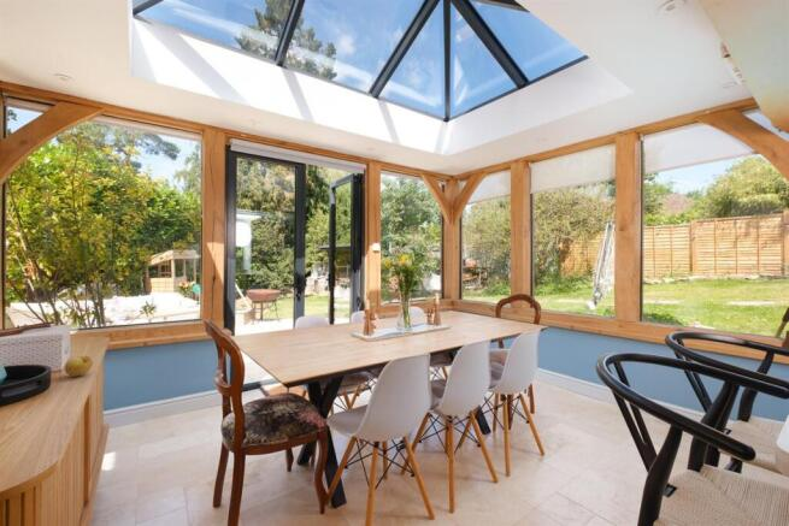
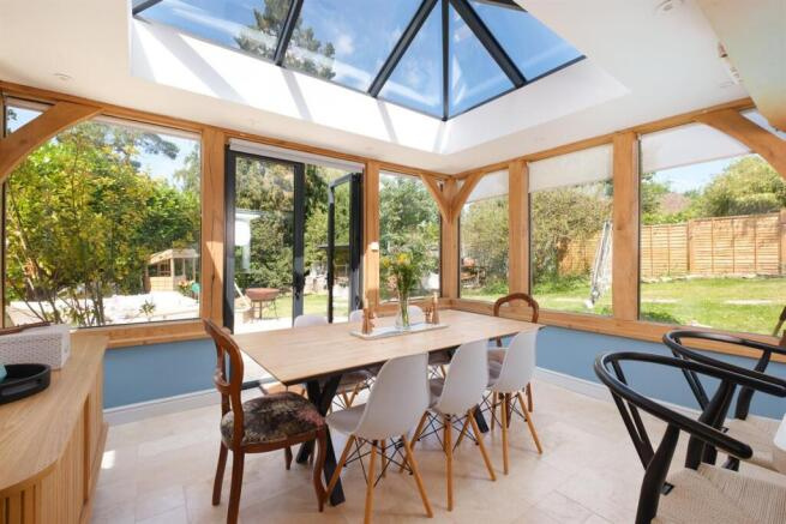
- fruit (78, 366)
